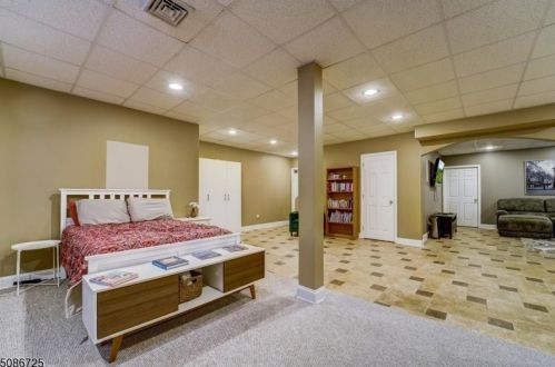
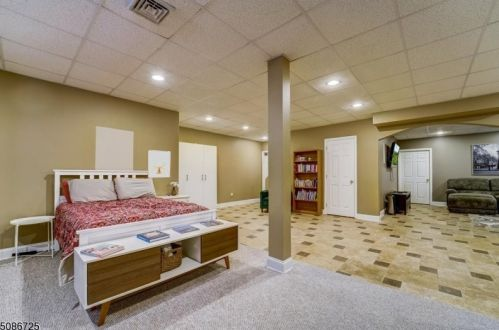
+ picture frame (159, 164)
